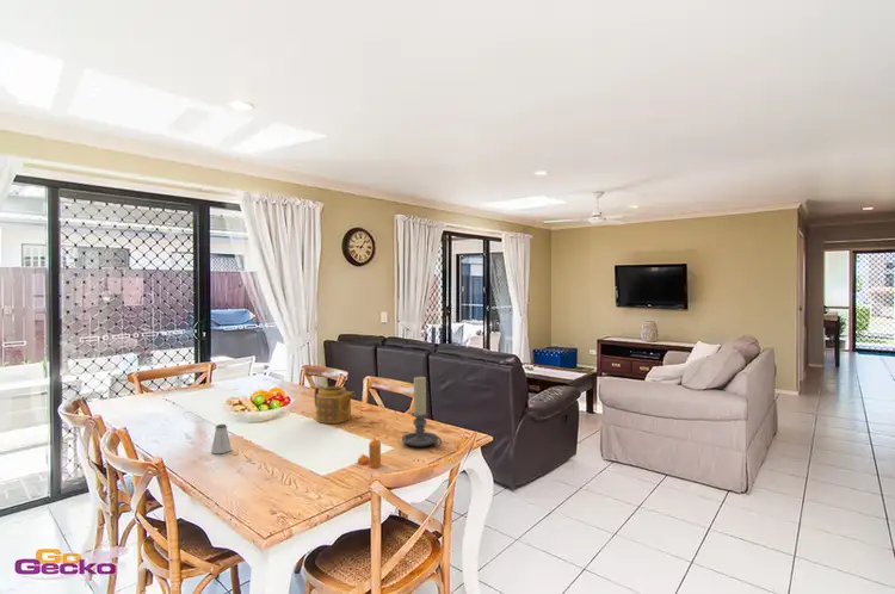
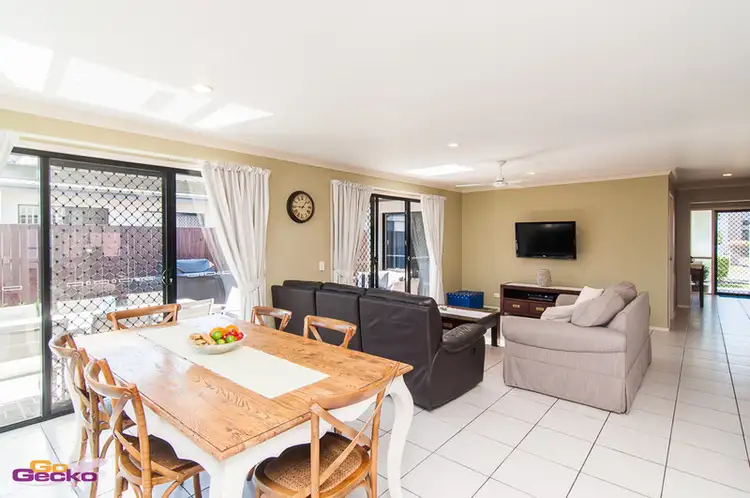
- saltshaker (221, 438)
- pepper shaker (369, 450)
- teapot (334, 403)
- candle holder (422, 409)
